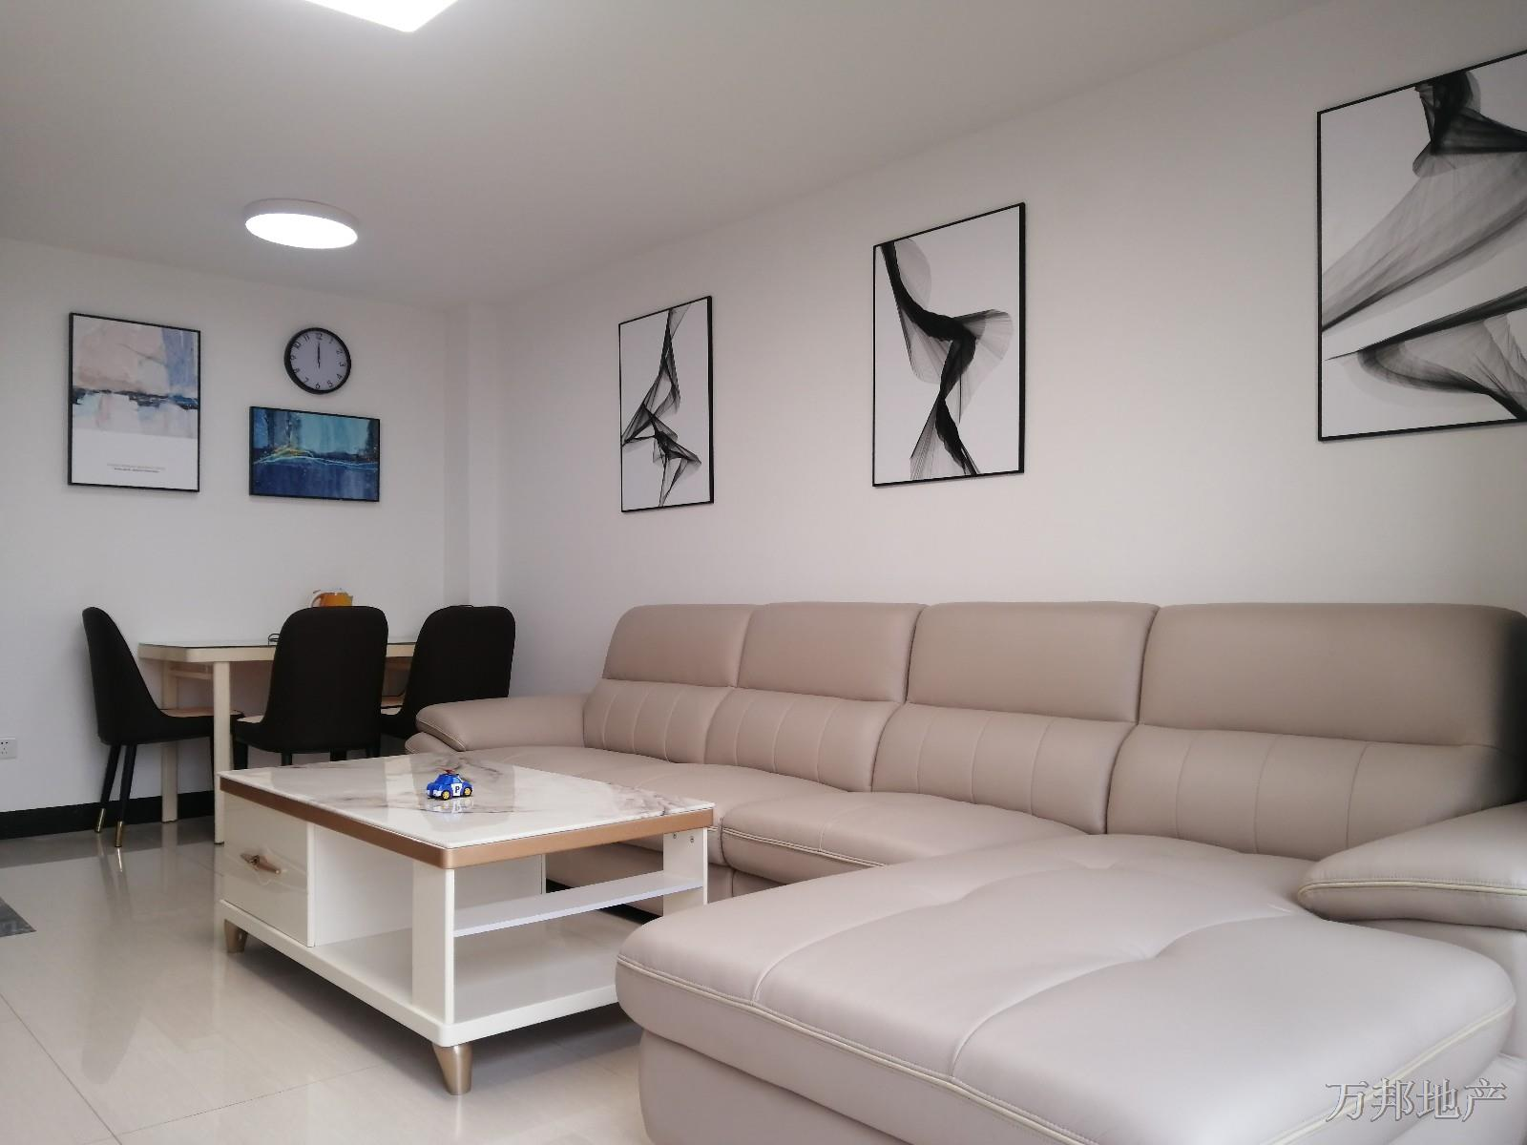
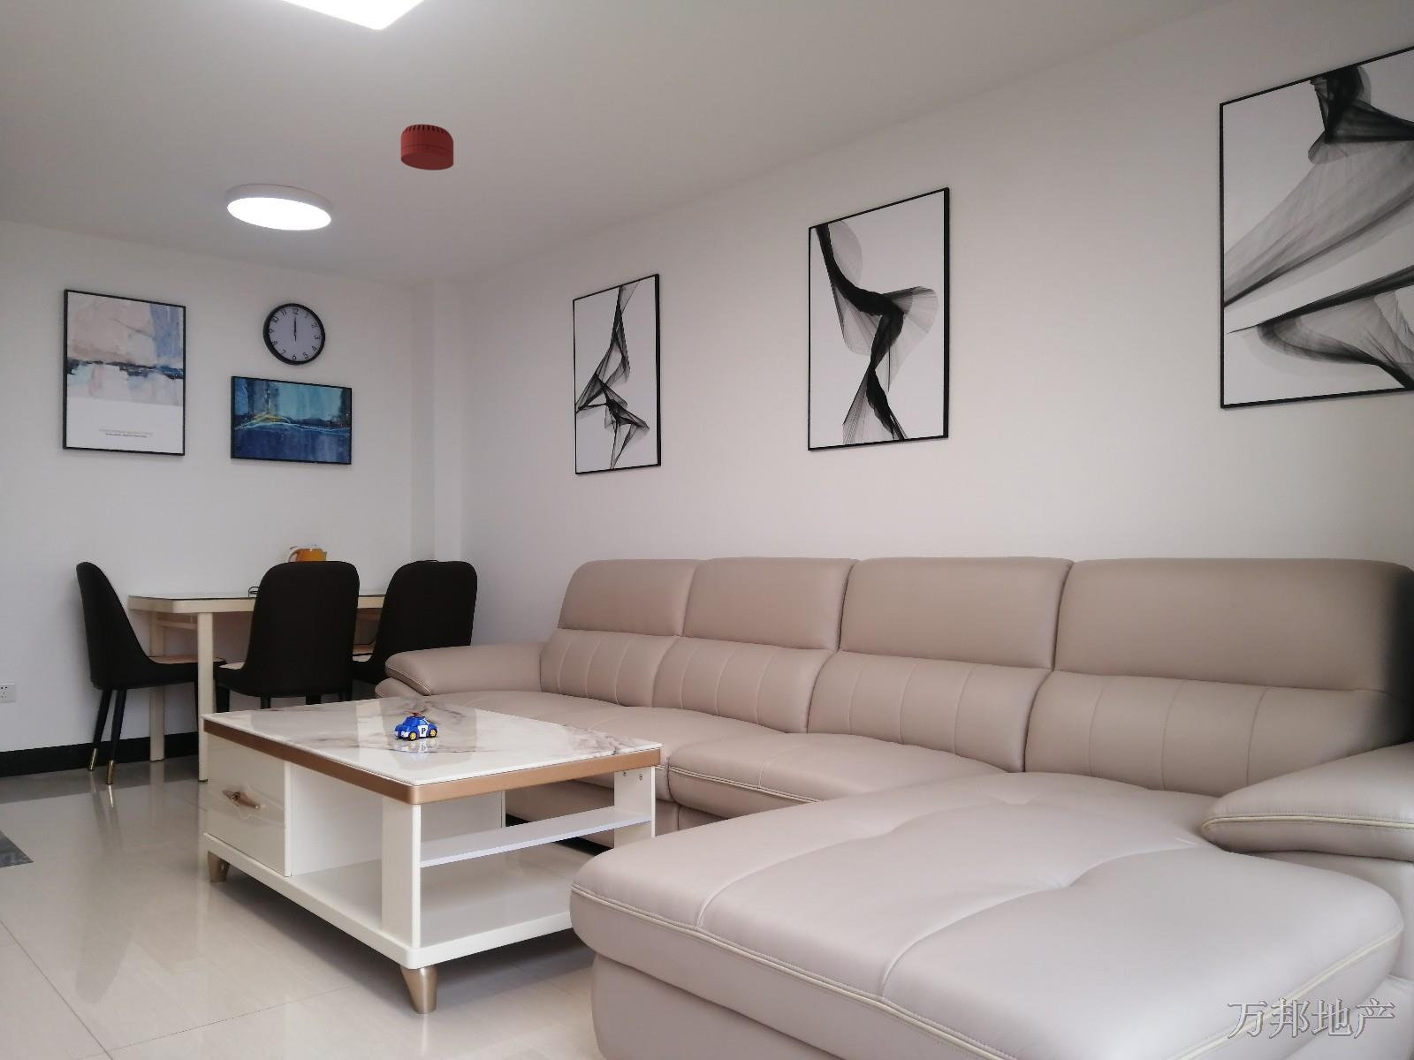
+ smoke detector (426, 146)
